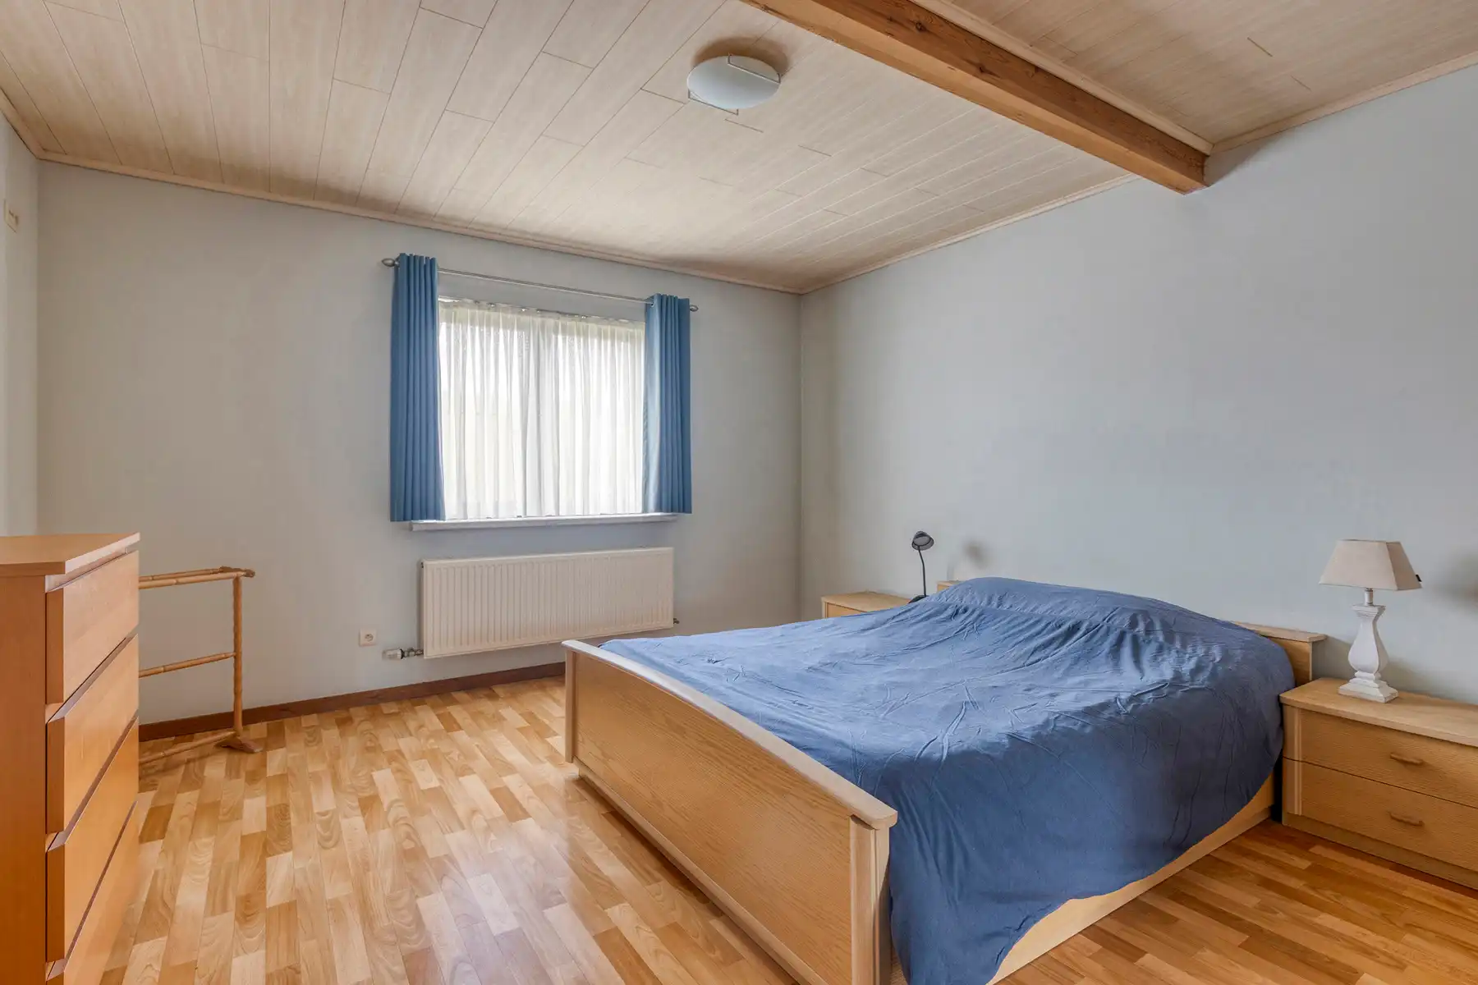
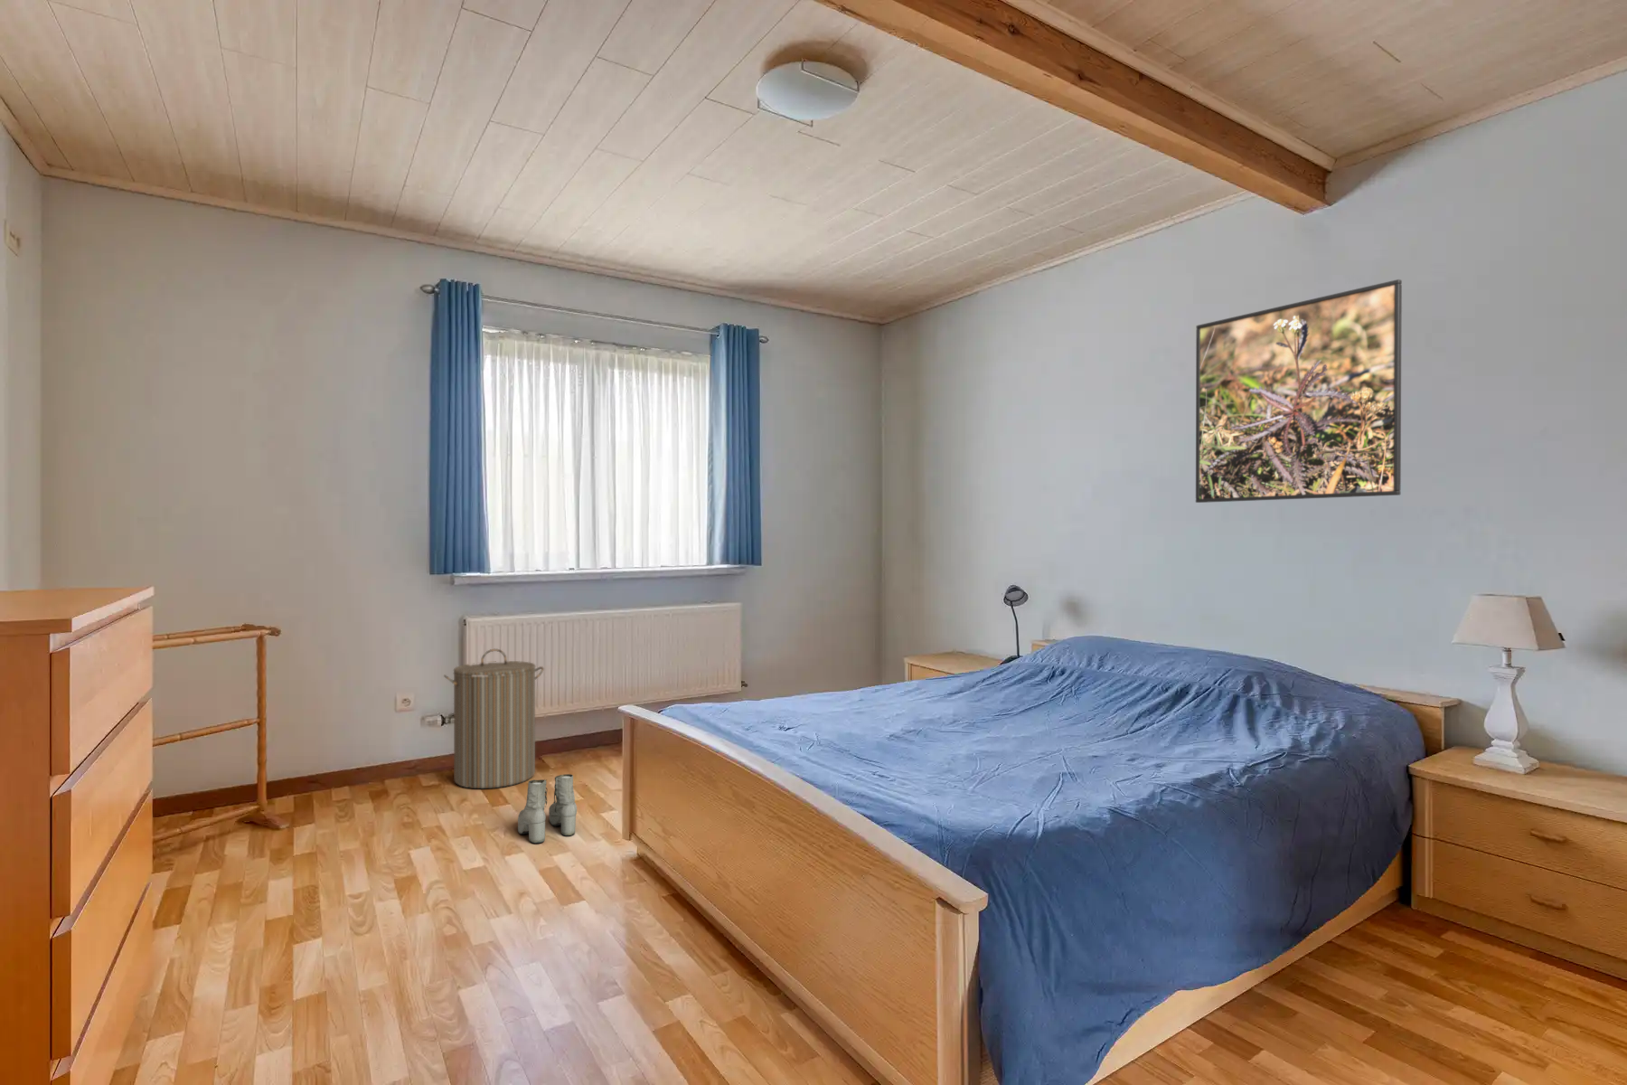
+ boots (546, 802)
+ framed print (1288, 402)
+ laundry hamper (495, 712)
